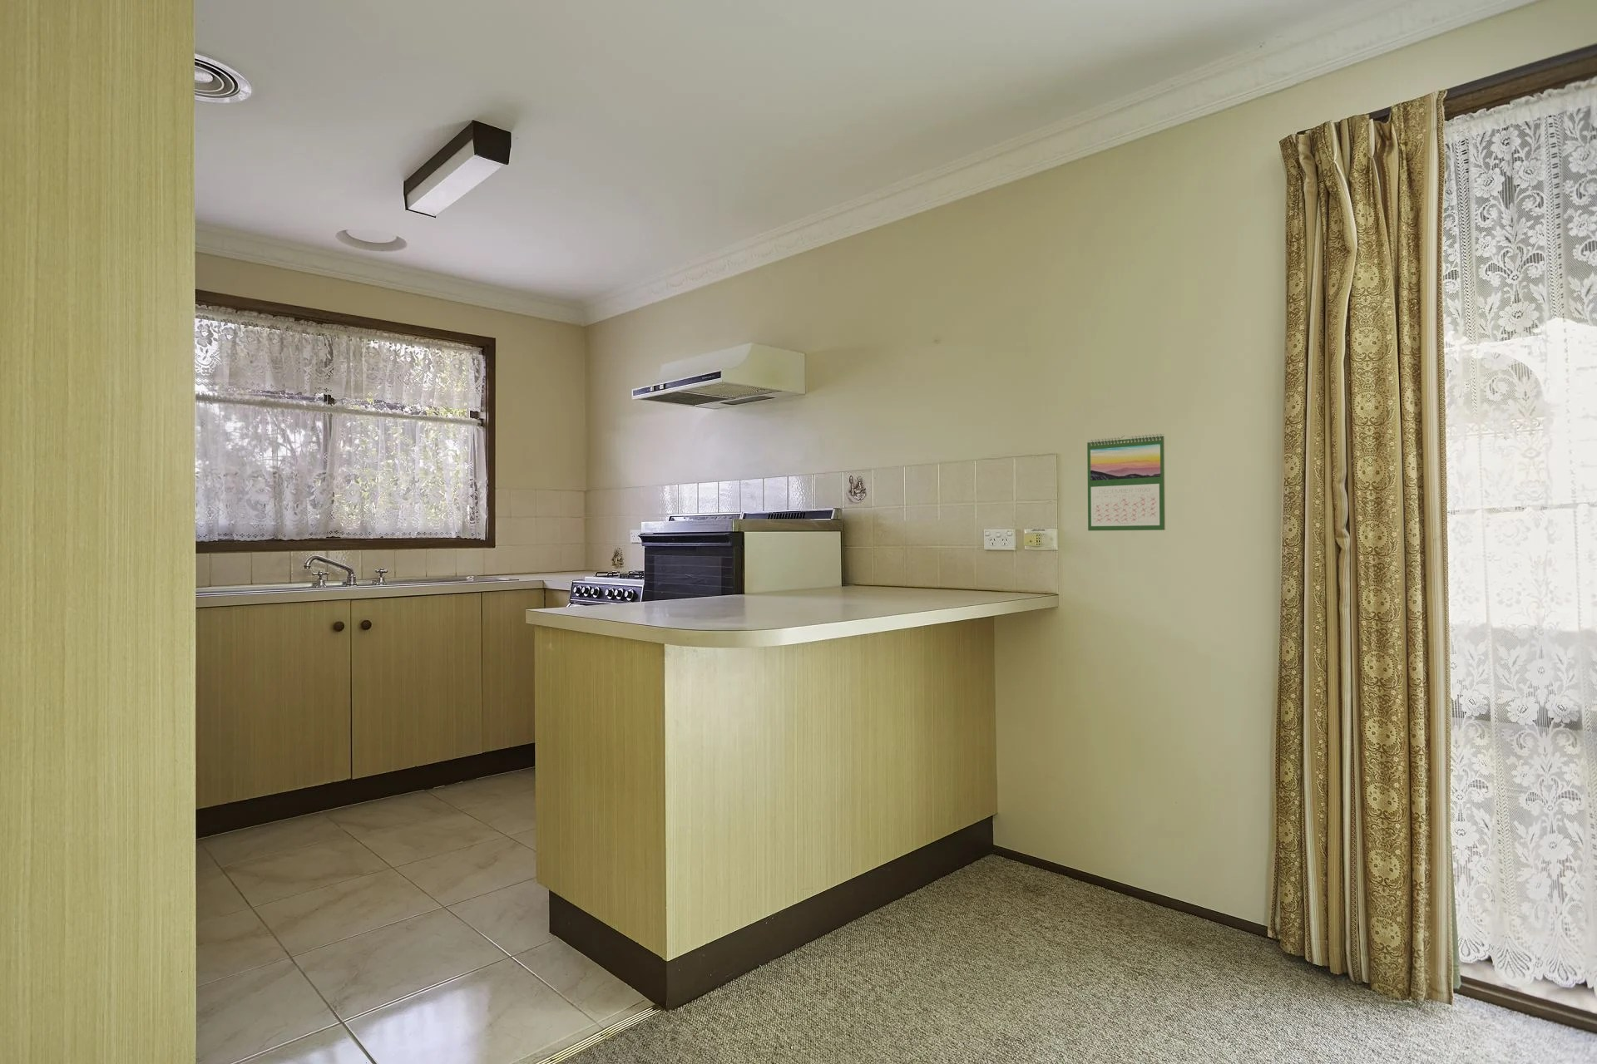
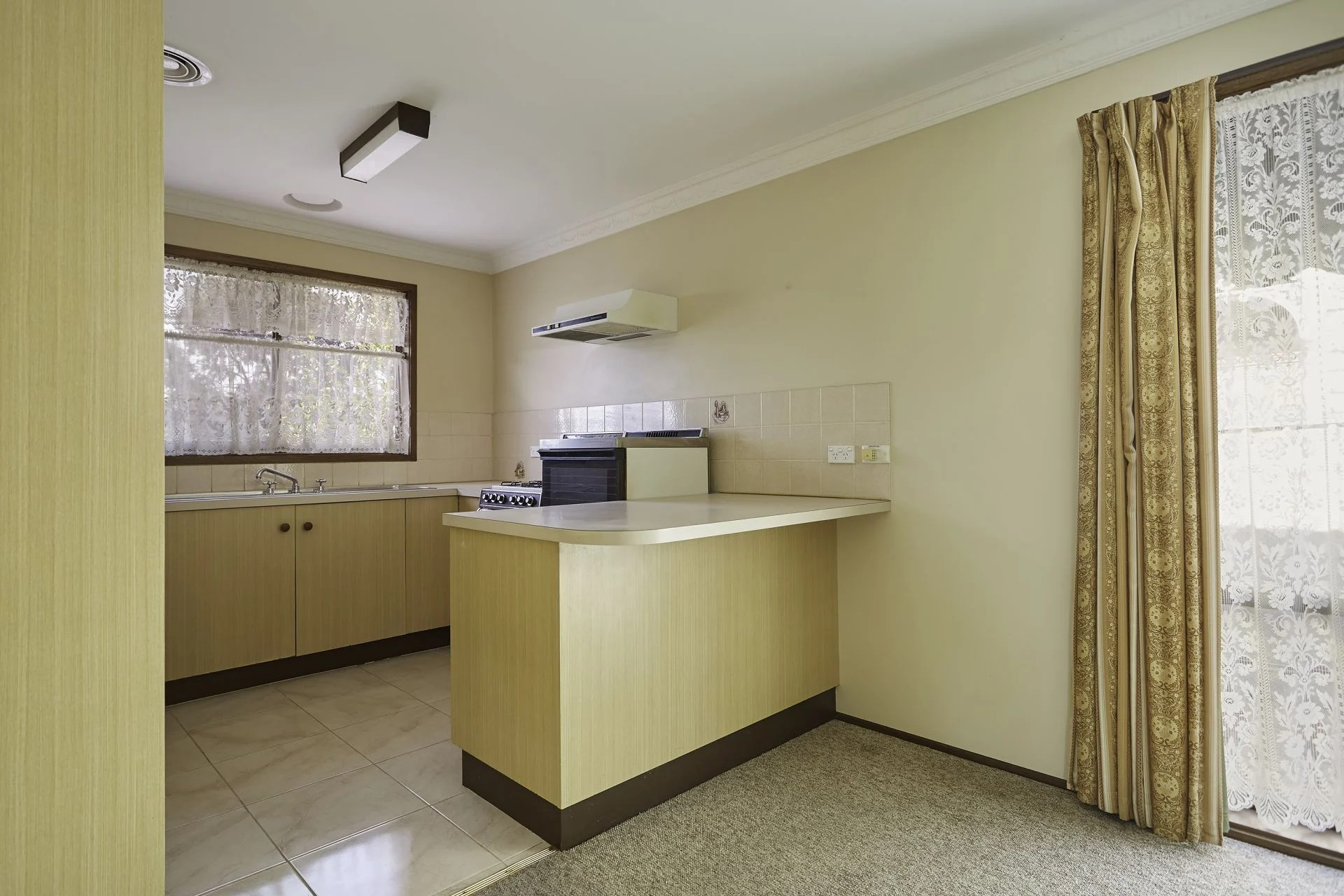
- calendar (1124, 482)
